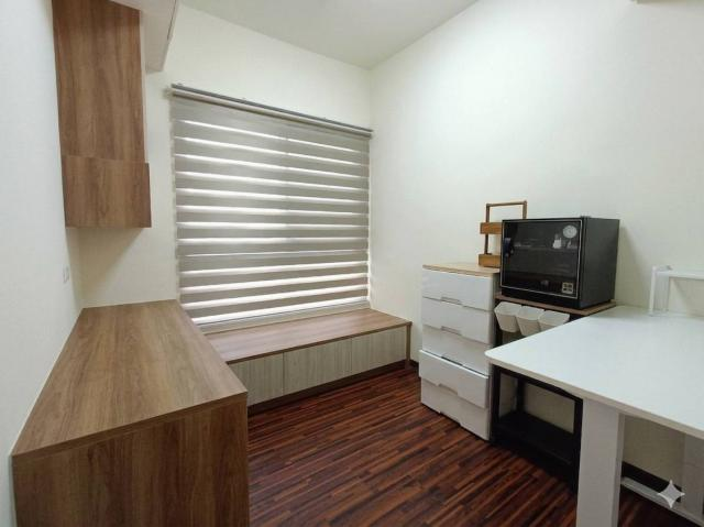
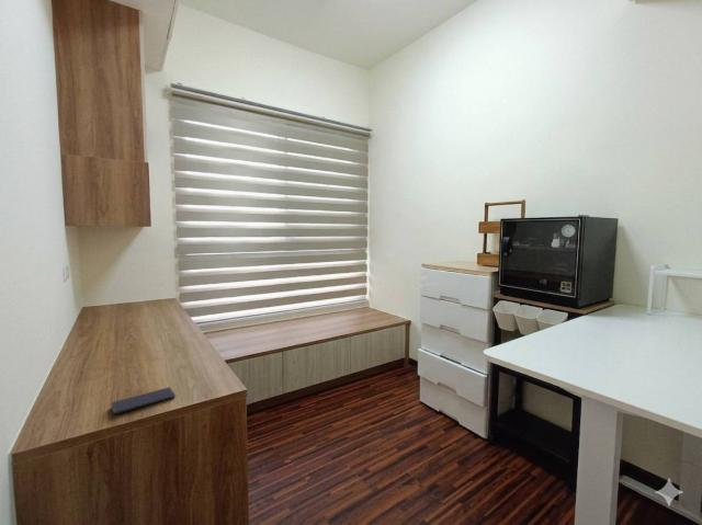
+ smartphone (144, 400)
